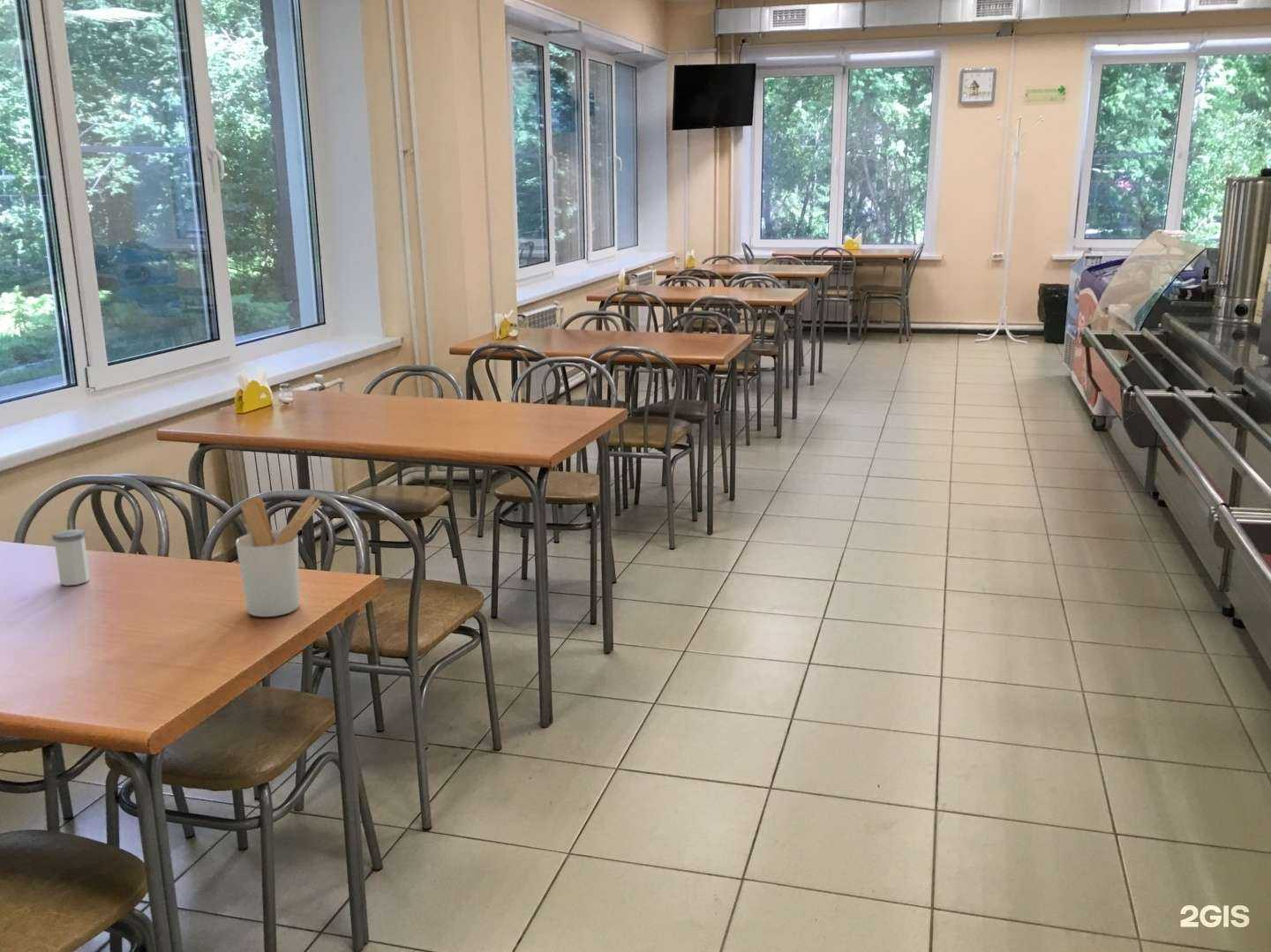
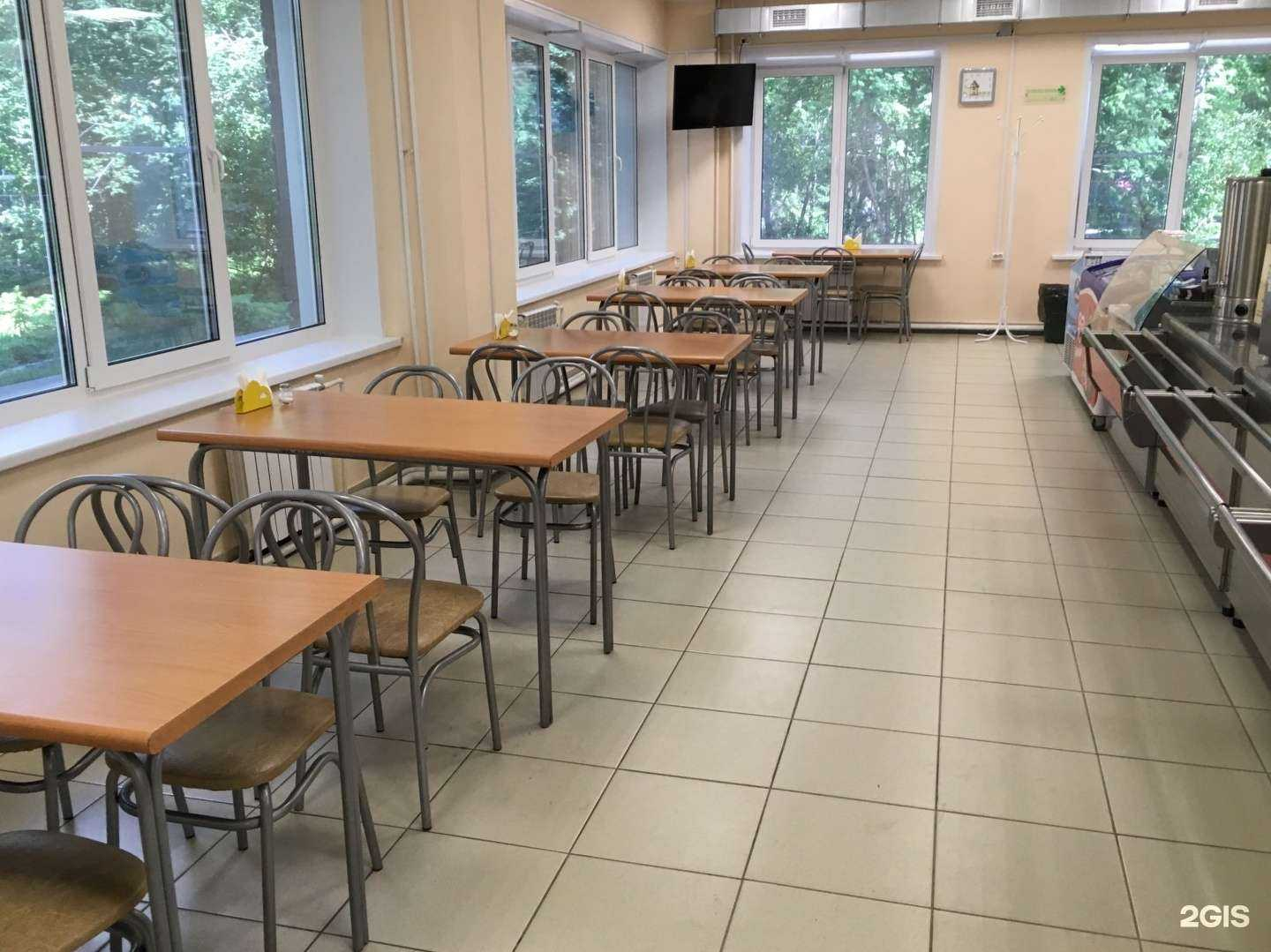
- utensil holder (283, 552)
- salt shaker (71, 557)
